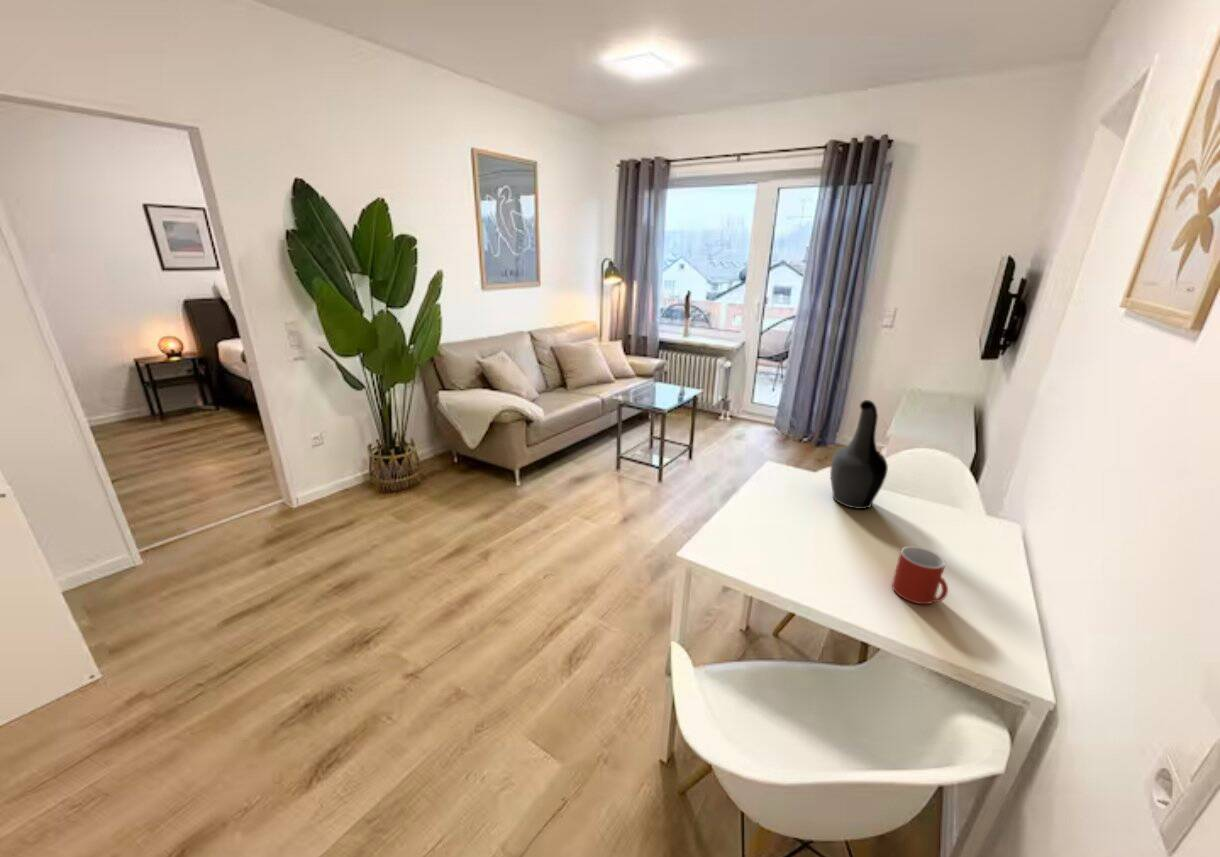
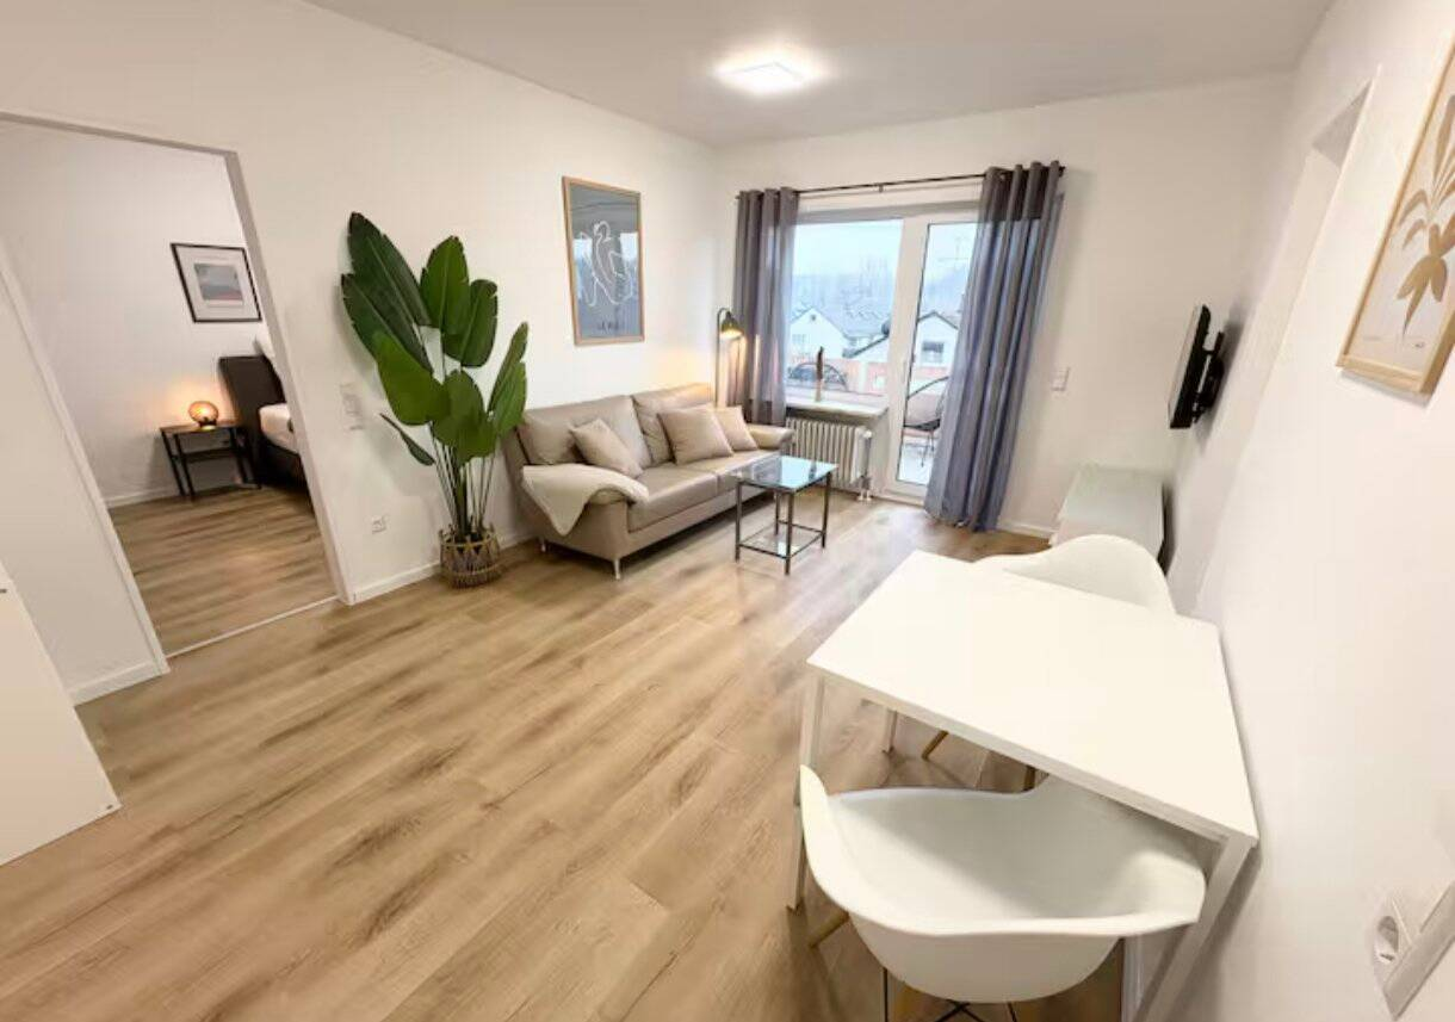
- decorative vase (862, 450)
- mug (924, 579)
